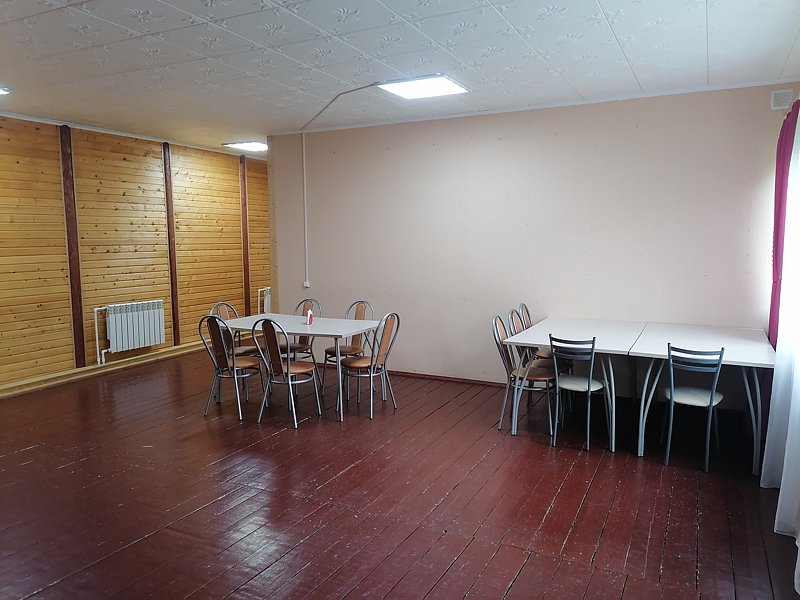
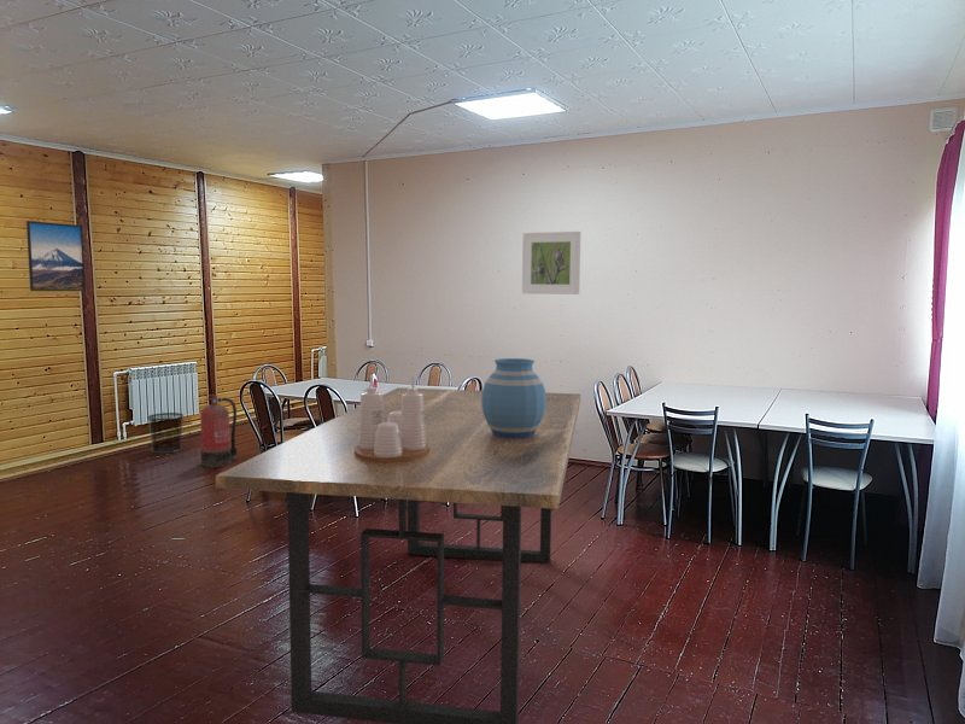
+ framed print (550, 263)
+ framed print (57, 257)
+ fire extinguisher (218, 427)
+ dining table (455, 518)
+ waste bin (166, 432)
+ condiment set (392, 411)
+ vase (513, 396)
